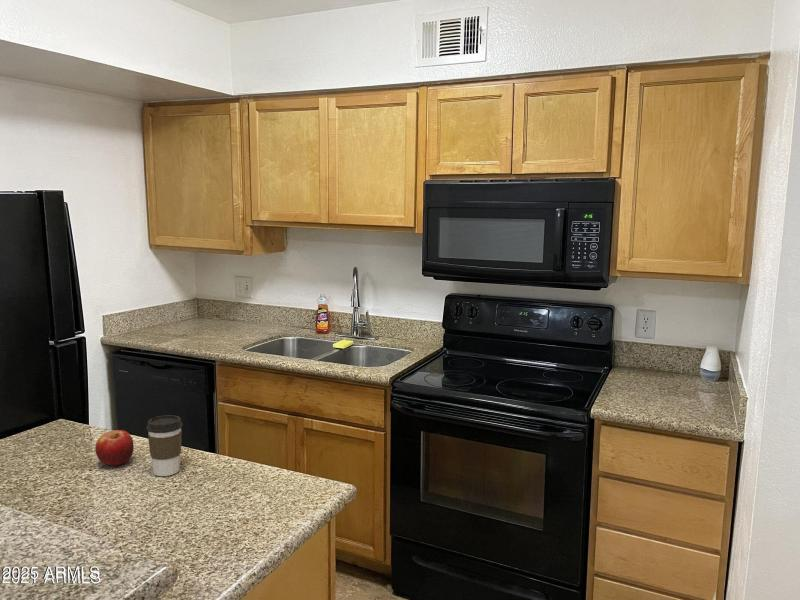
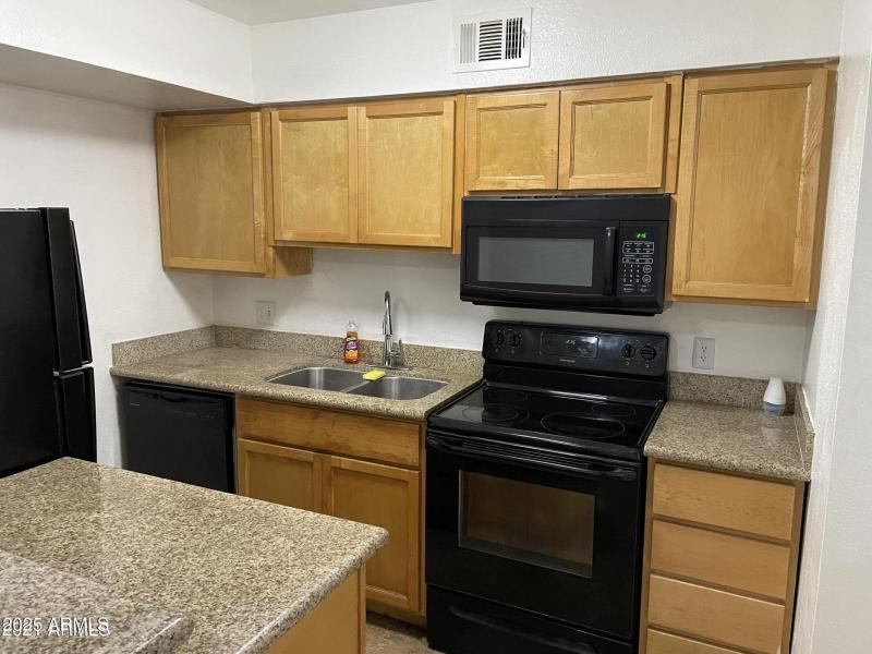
- fruit (114, 447)
- coffee cup (165, 445)
